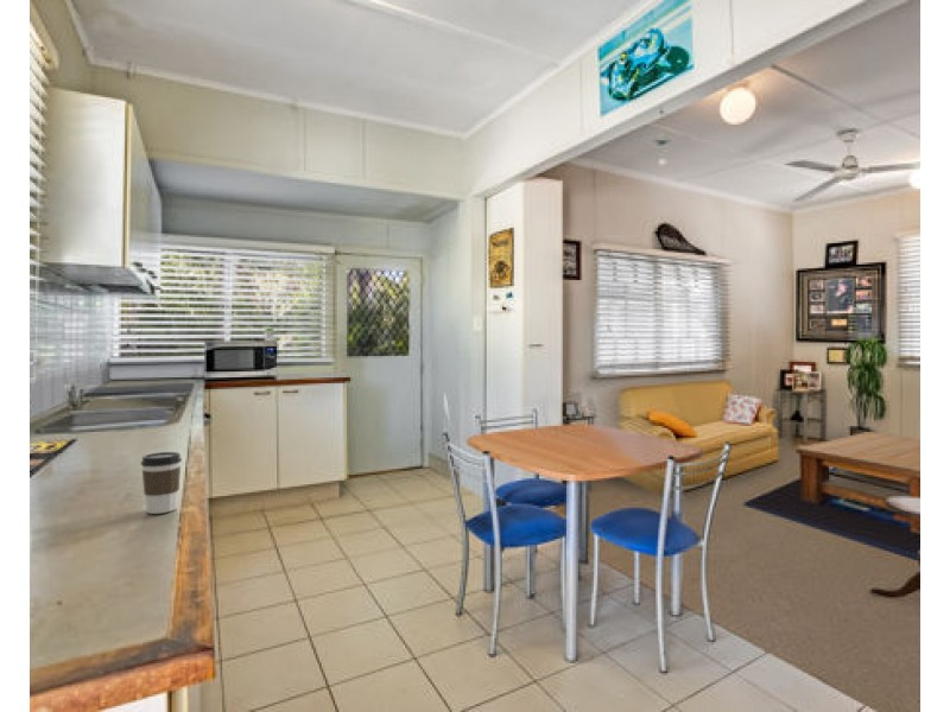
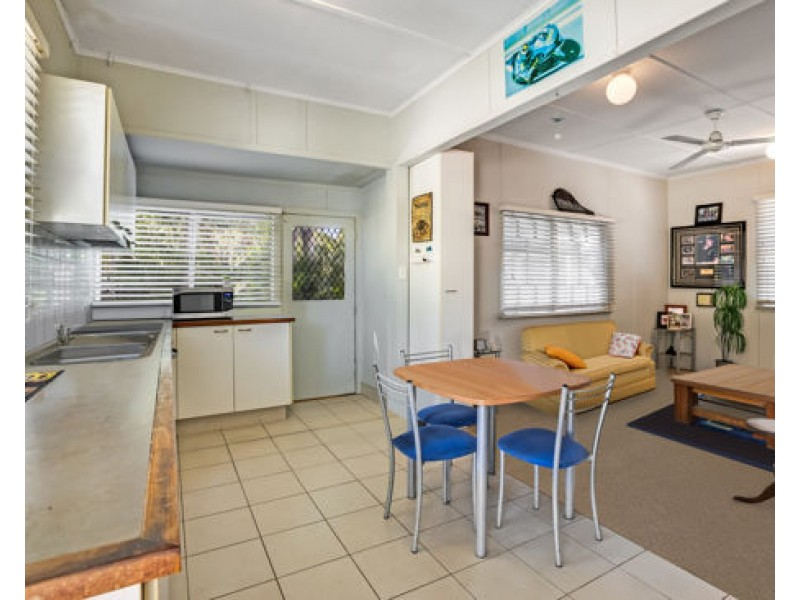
- coffee cup (162, 482)
